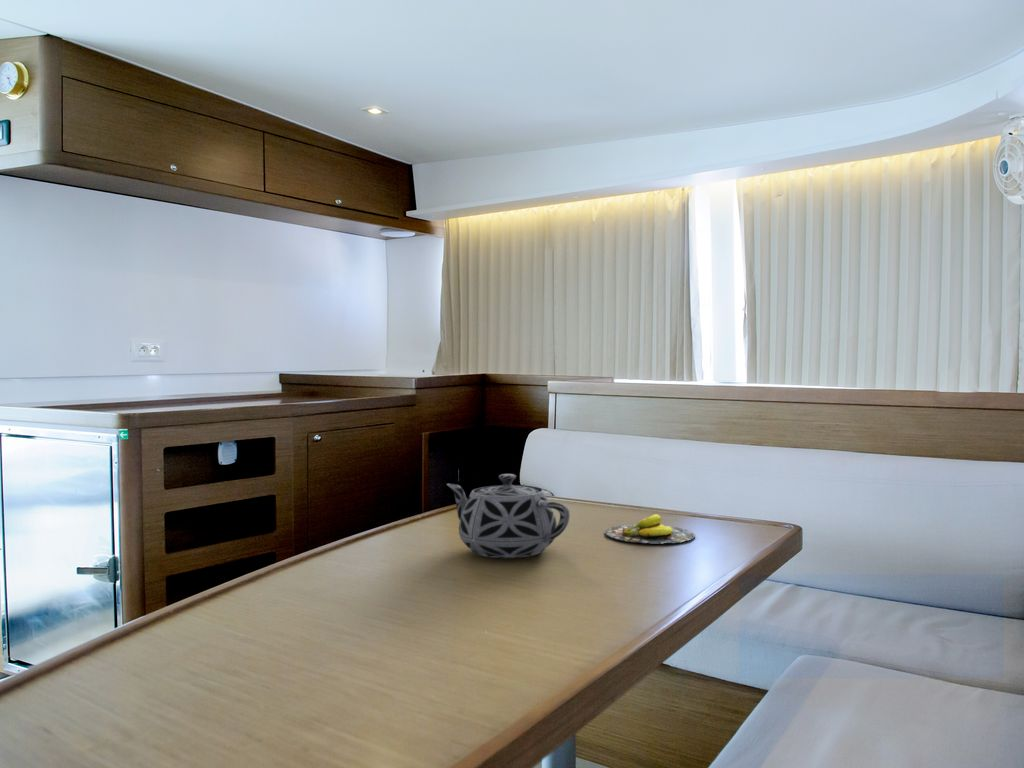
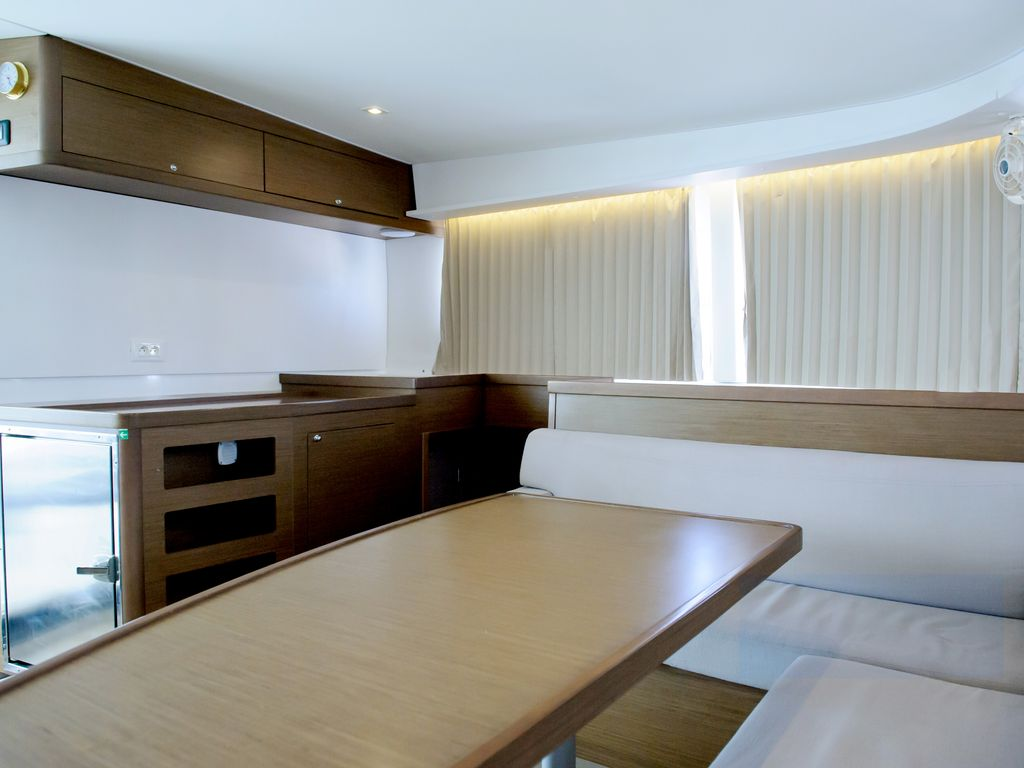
- banana (649, 524)
- teapot (503, 512)
